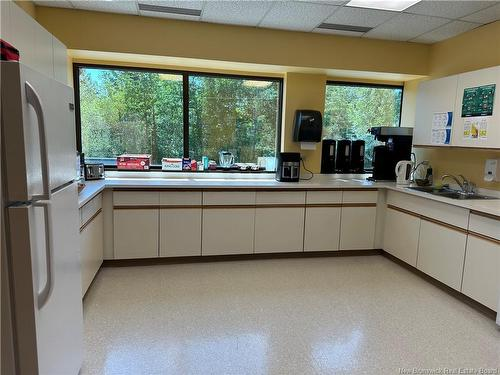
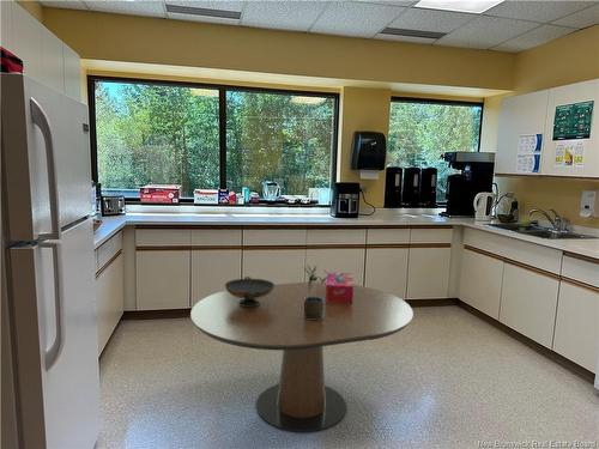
+ potted plant (315, 291)
+ tissue box (339, 286)
+ decorative bowl (249, 293)
+ dining table (297, 350)
